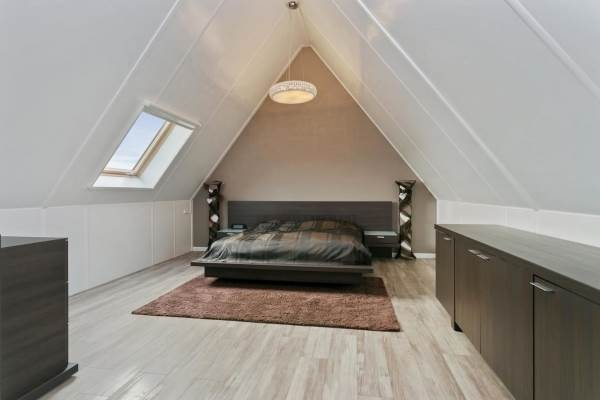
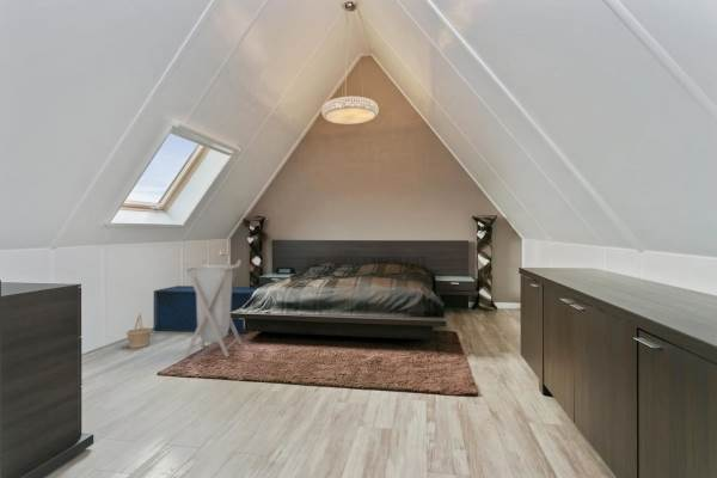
+ basket (139, 329)
+ bench (196, 307)
+ laundry hamper (214, 306)
